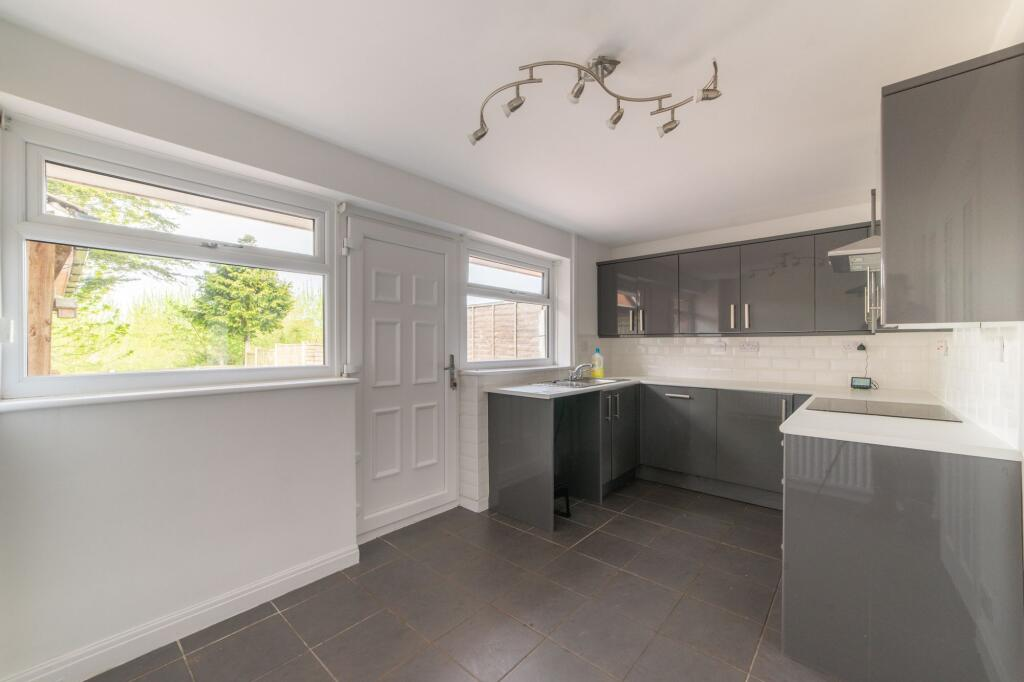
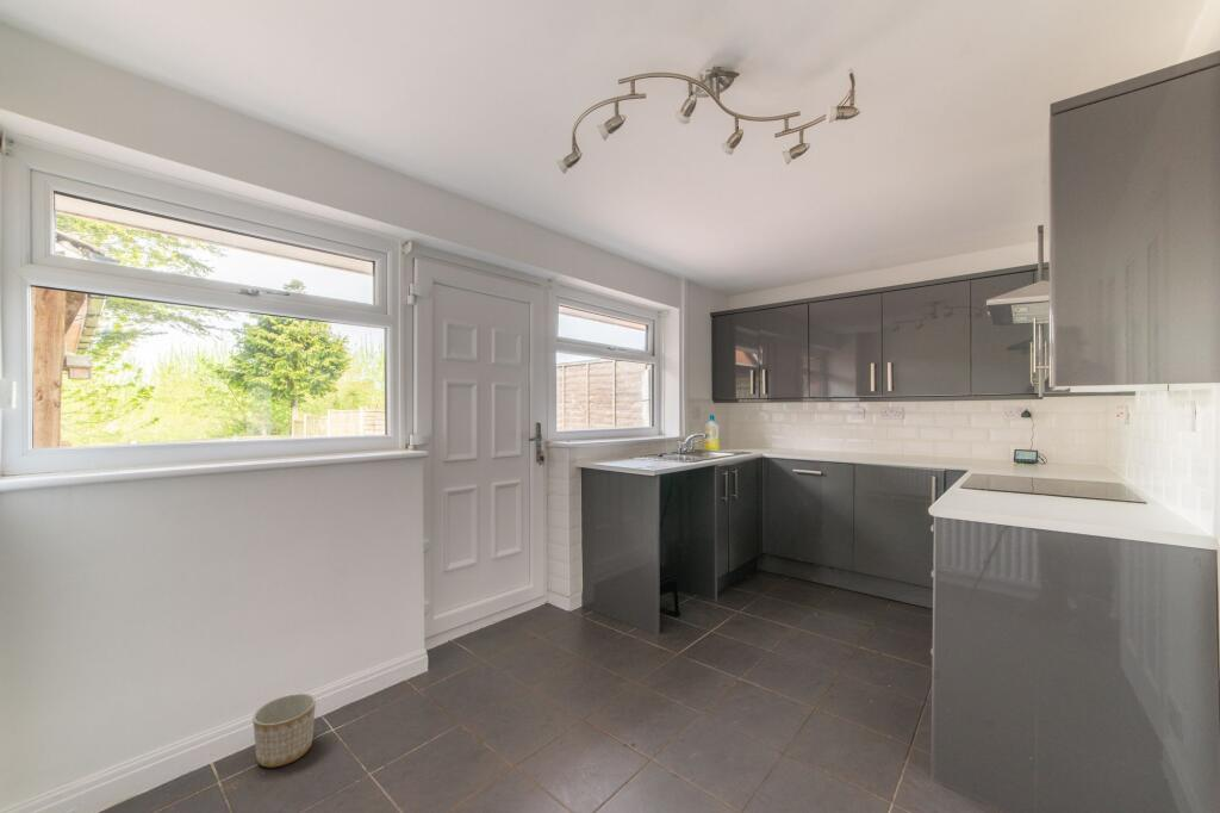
+ planter (285, 730)
